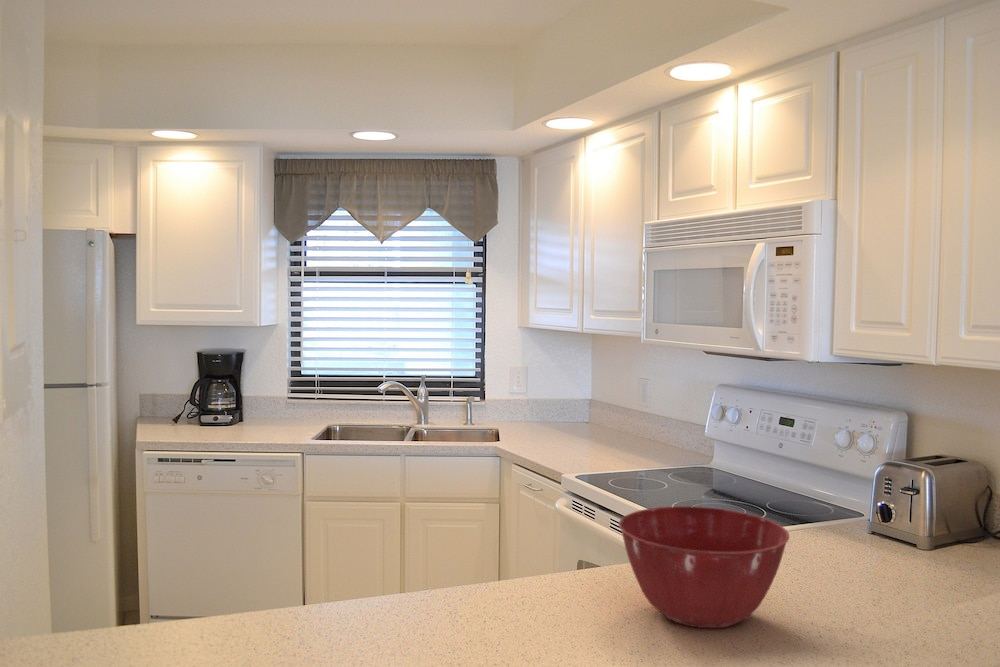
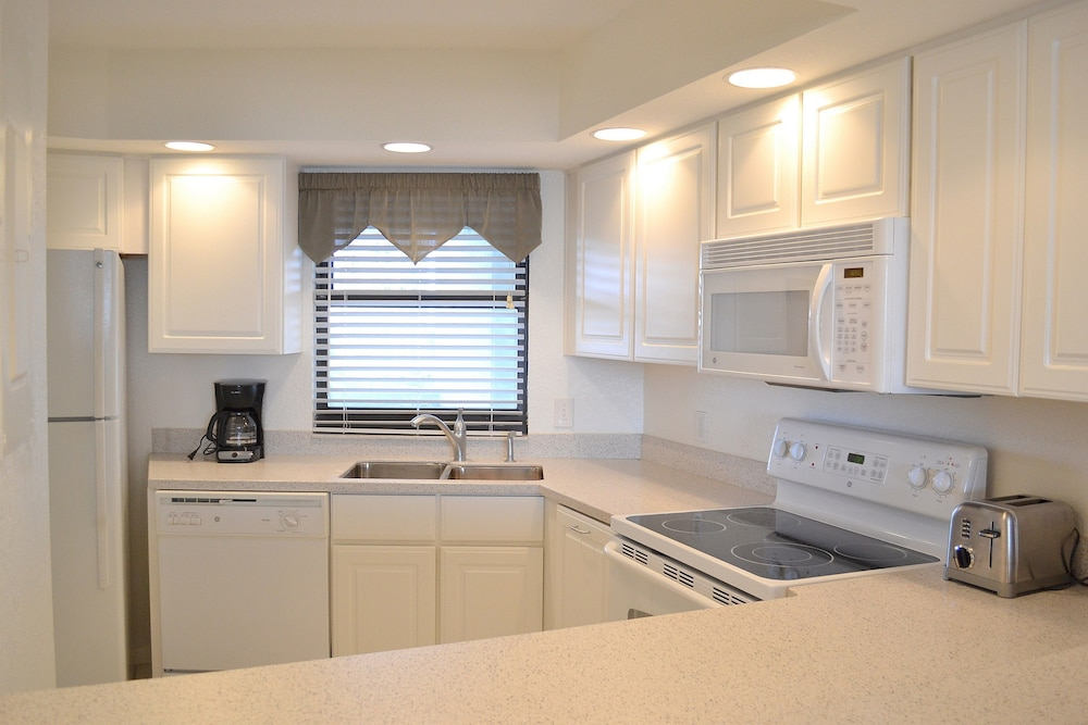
- mixing bowl (701, 569)
